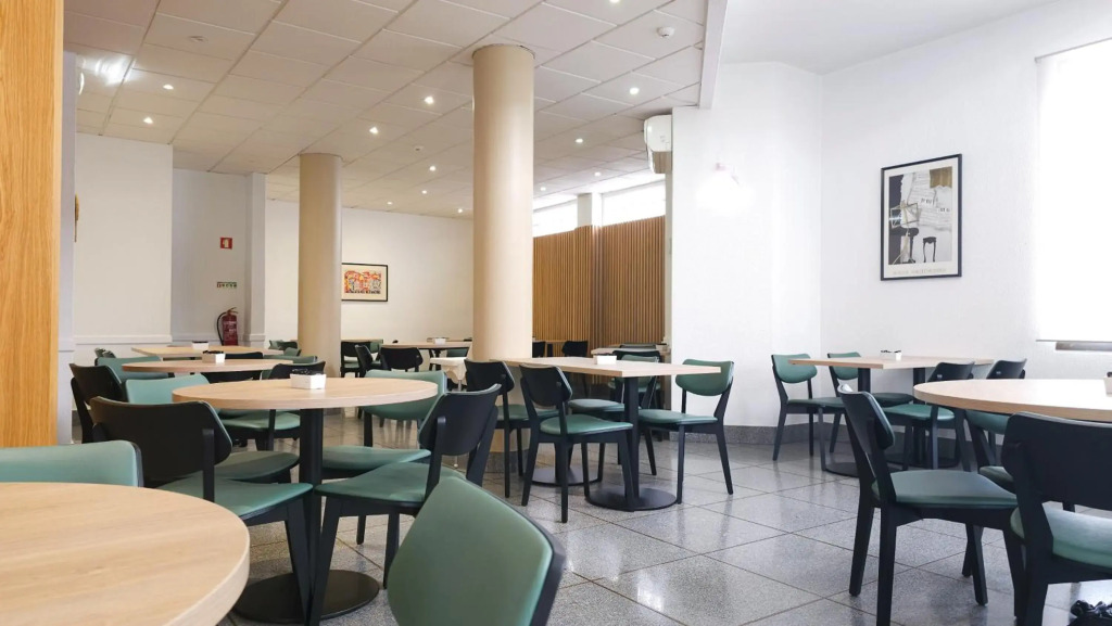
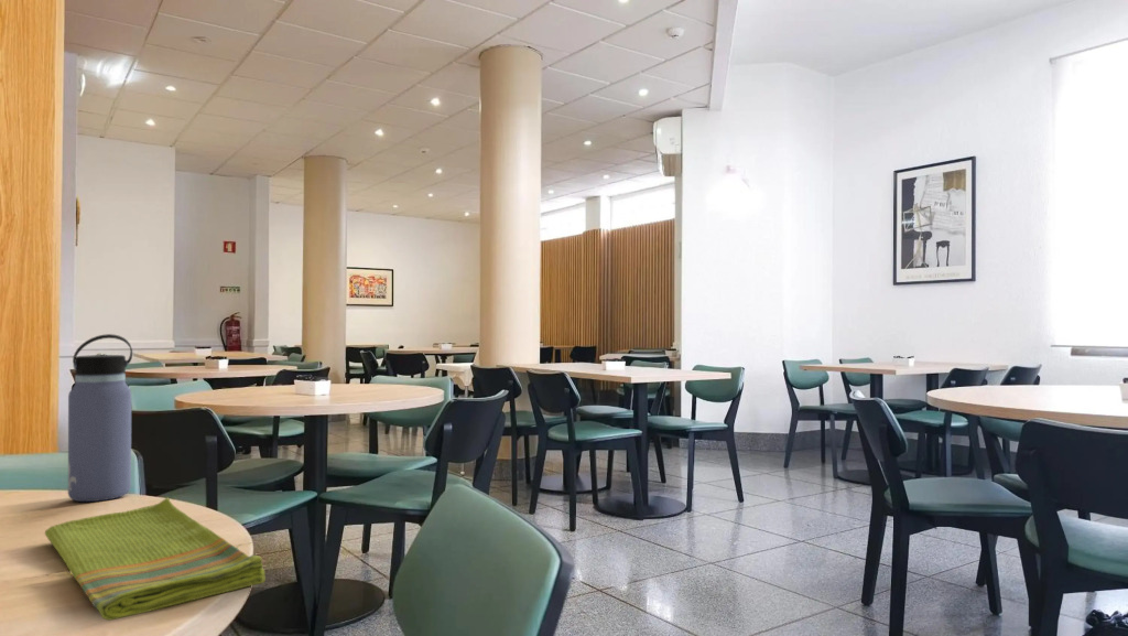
+ dish towel (144, 547)
+ water bottle (100, 414)
